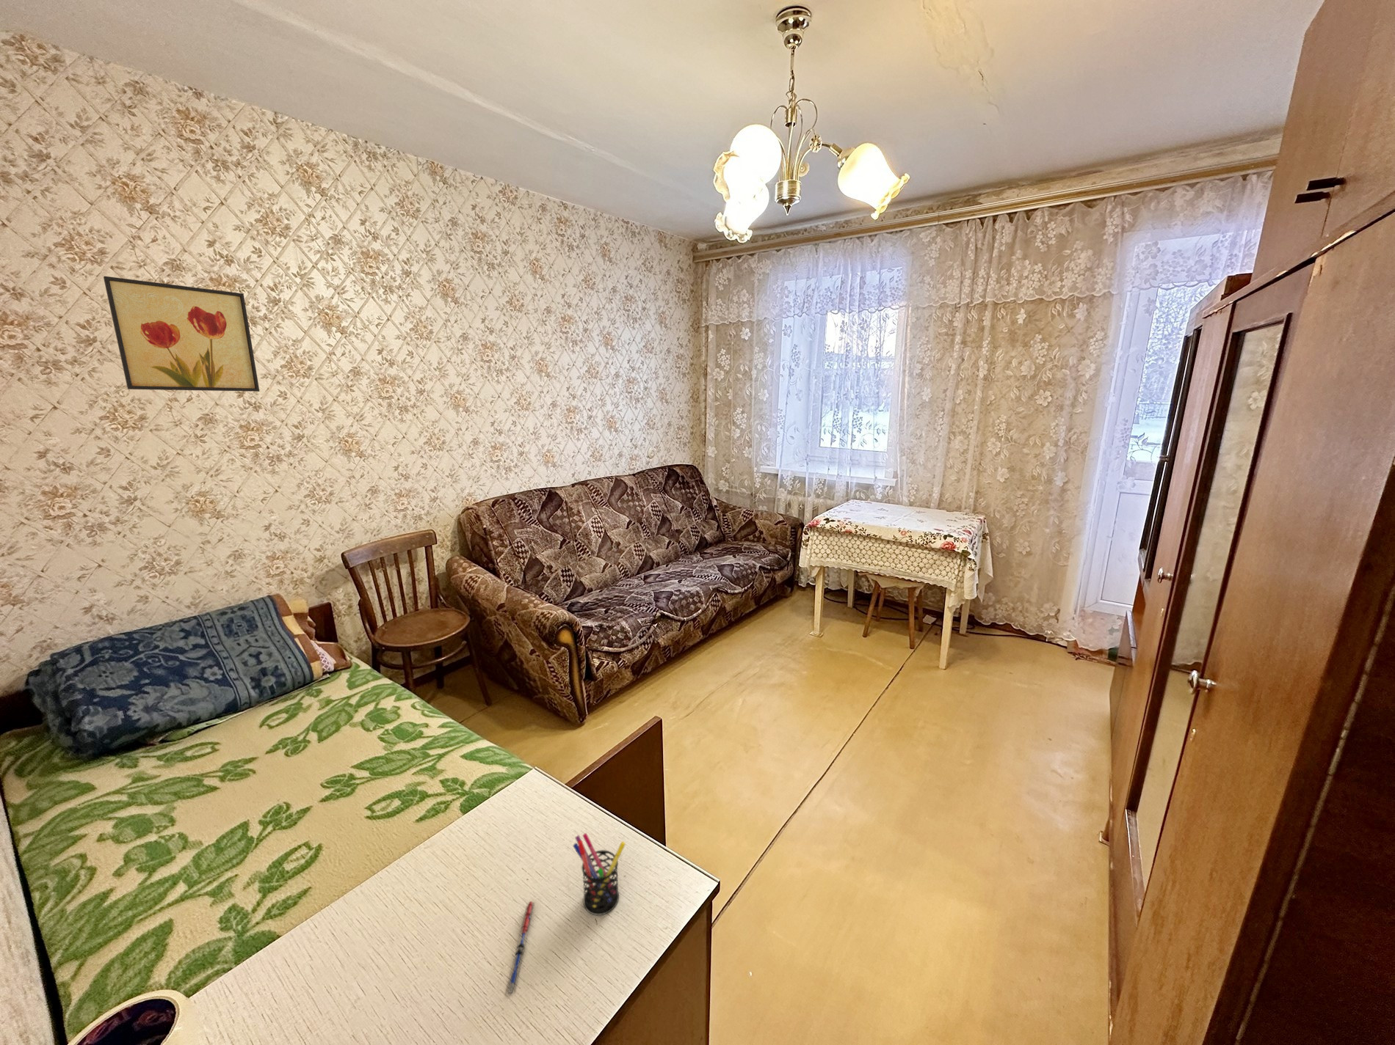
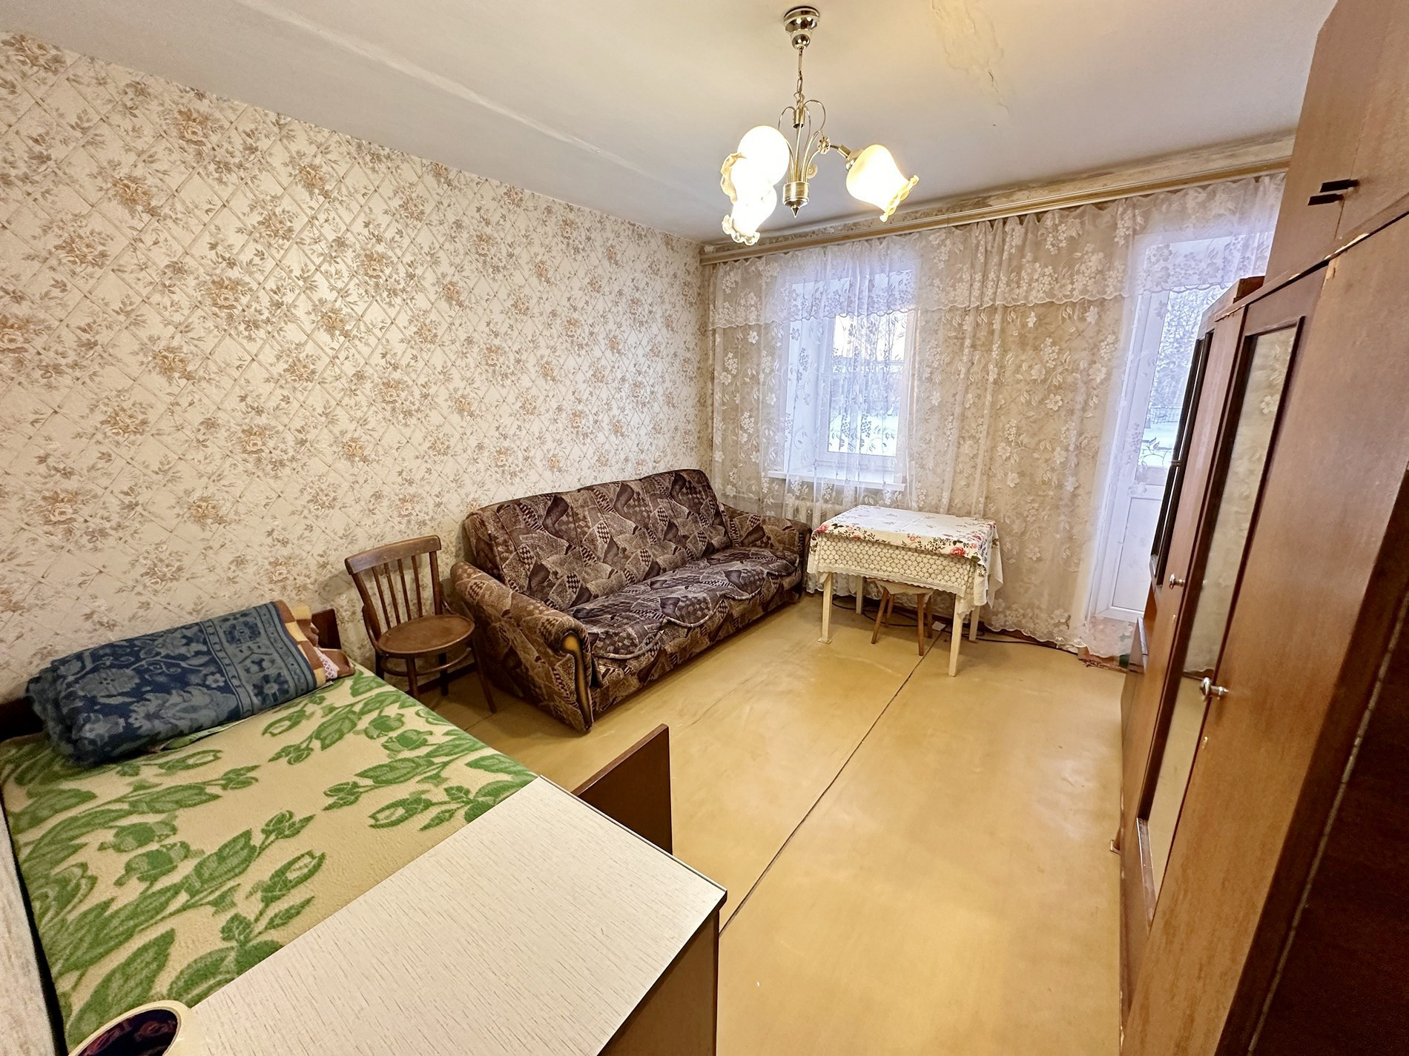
- pen holder (598, 873)
- wall art (187, 339)
- pen (521, 943)
